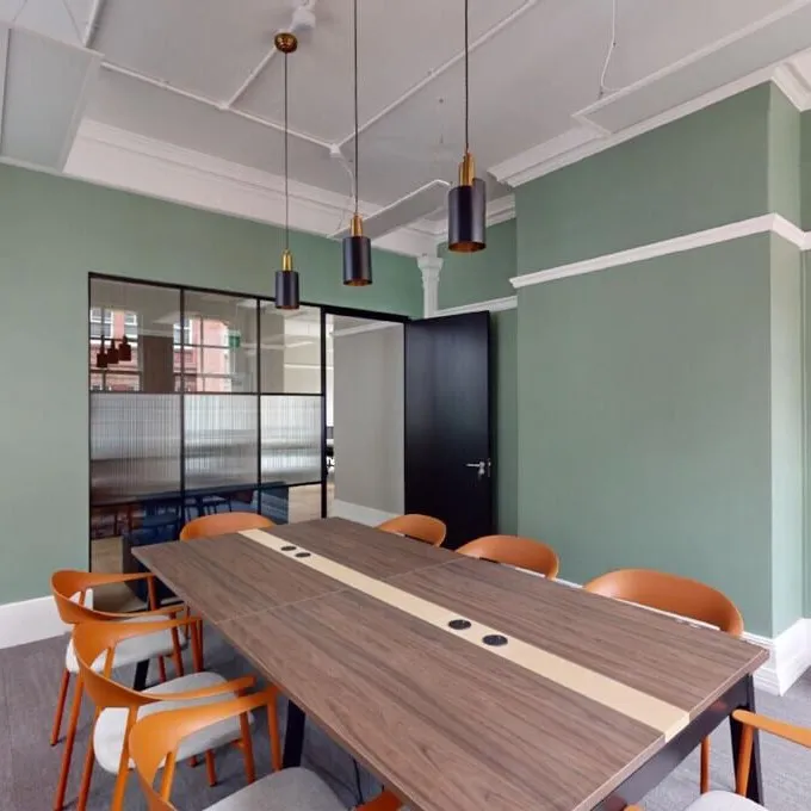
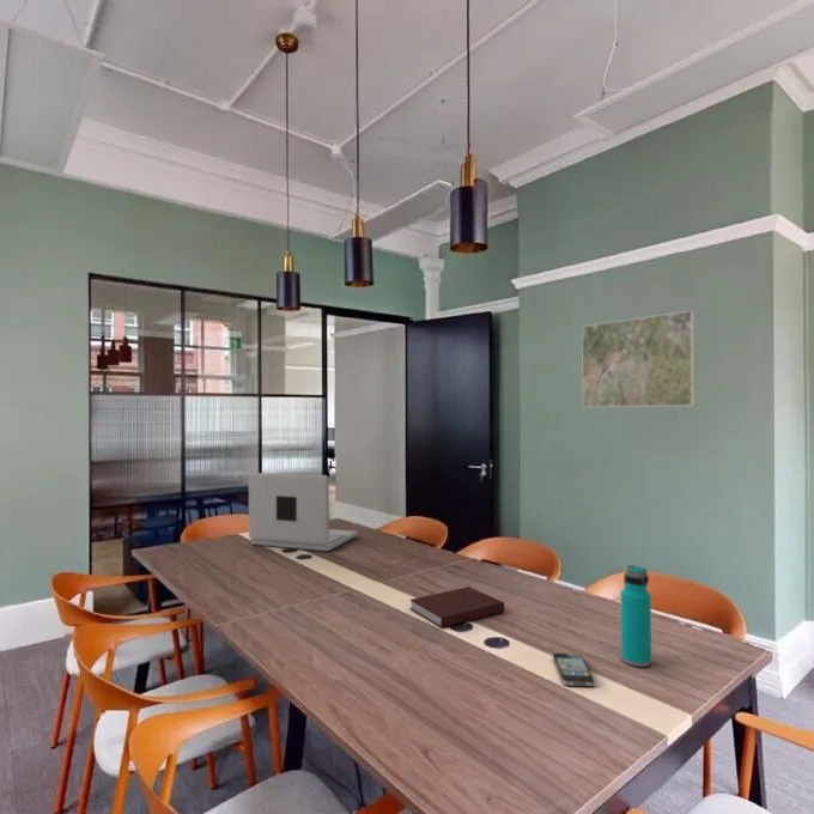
+ laptop (304, 505)
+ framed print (633, 363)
+ notebook (456, 606)
+ water bottle (636, 613)
+ smartphone (572, 668)
